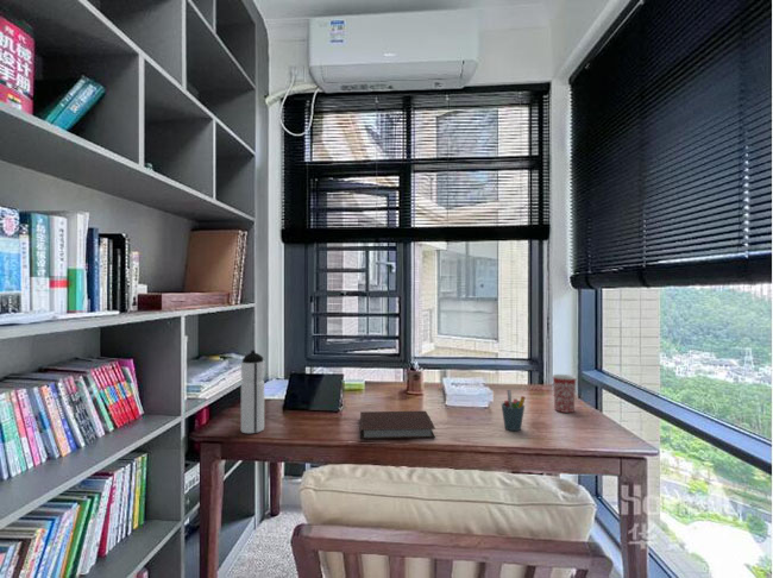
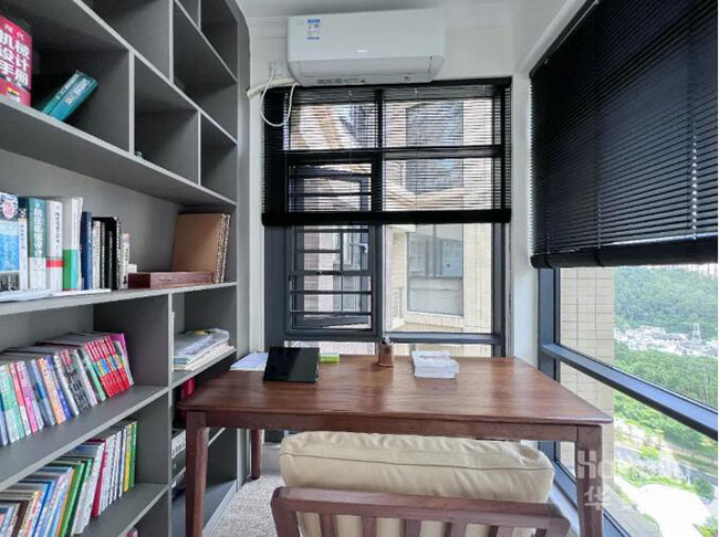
- pen holder (513, 410)
- water bottle (252, 389)
- notebook (395, 423)
- mug (563, 391)
